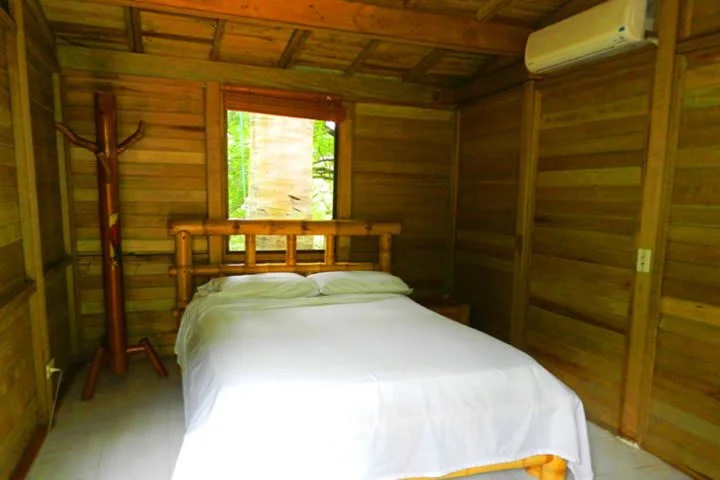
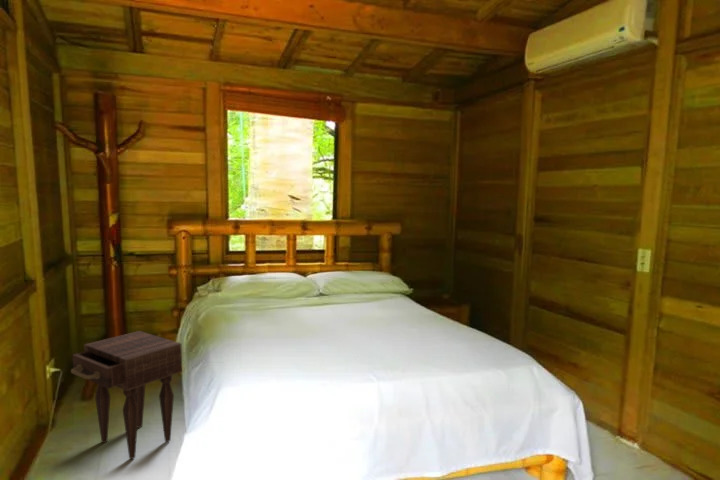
+ nightstand (125, 399)
